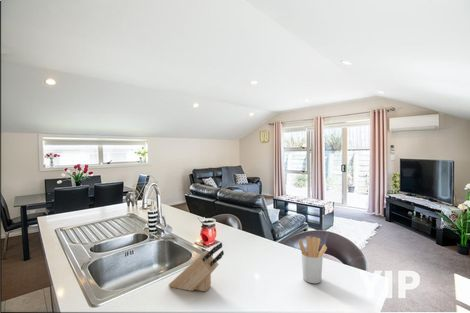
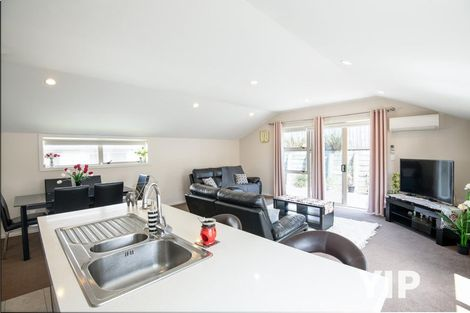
- knife block (197, 264)
- utensil holder (312, 257)
